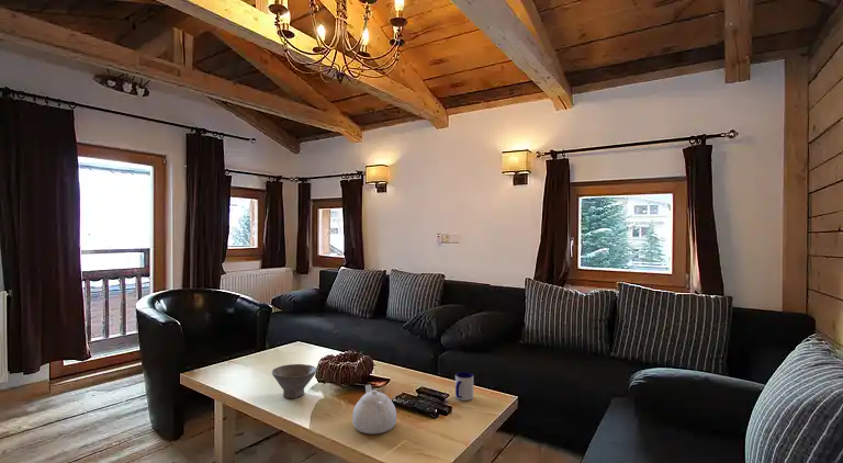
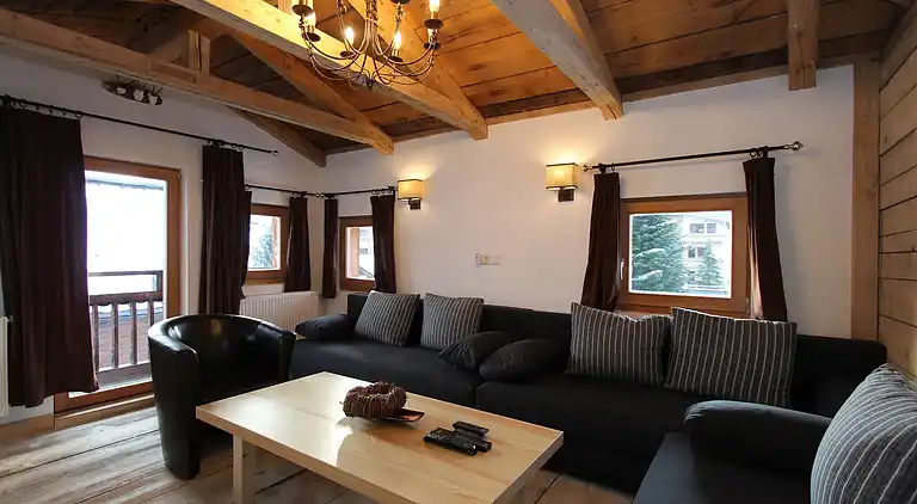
- teapot (374, 408)
- bowl (294, 381)
- mug (462, 386)
